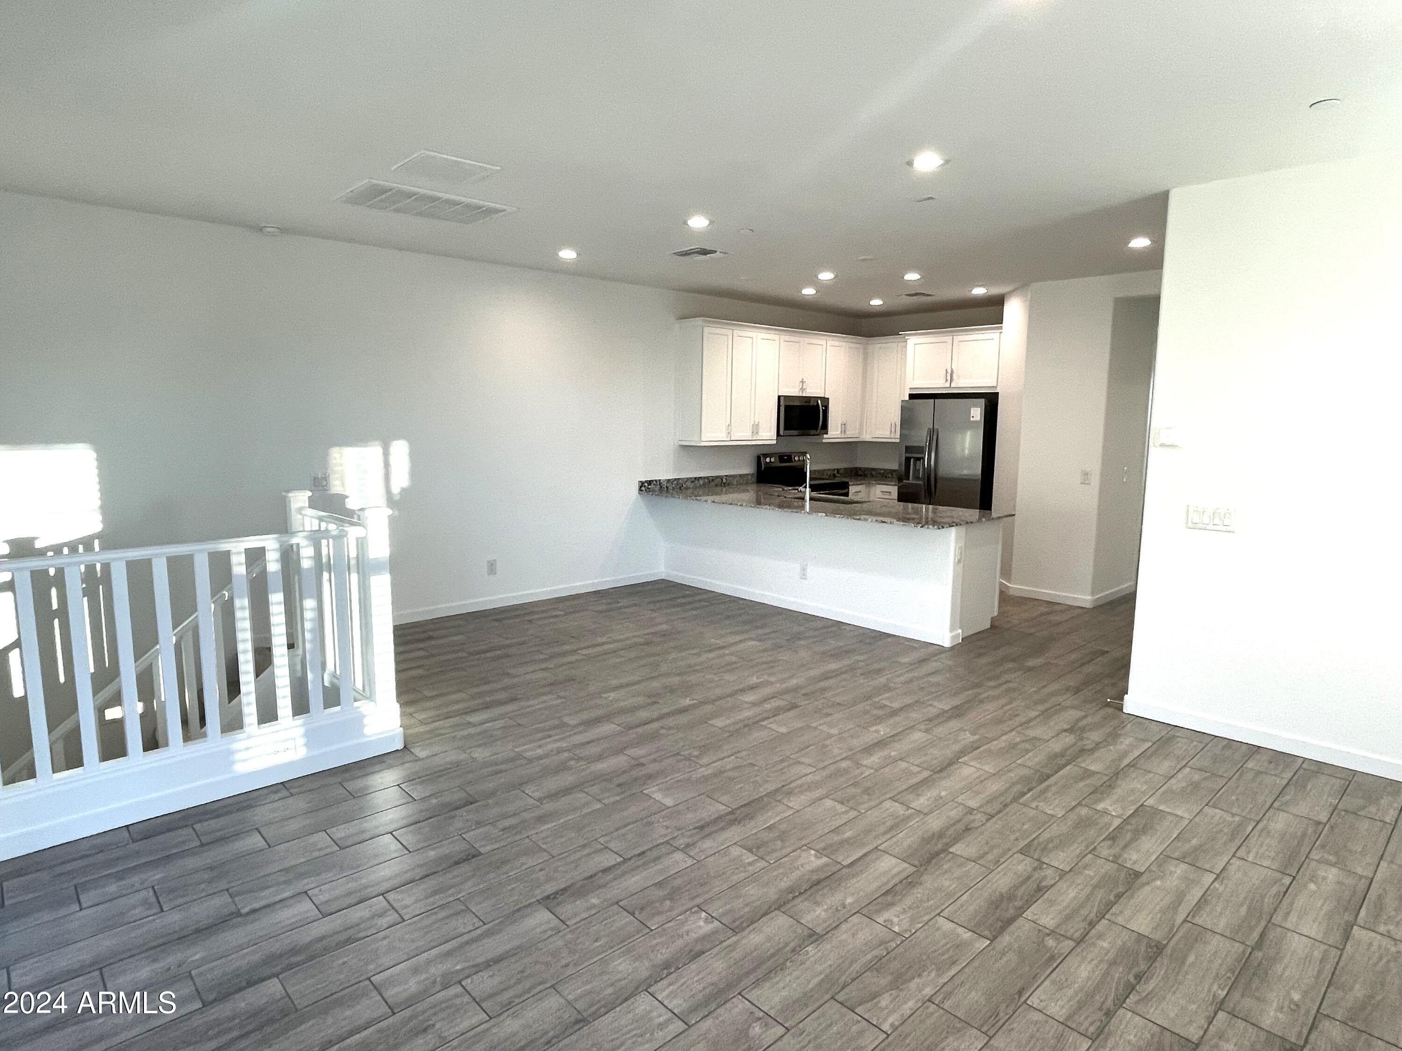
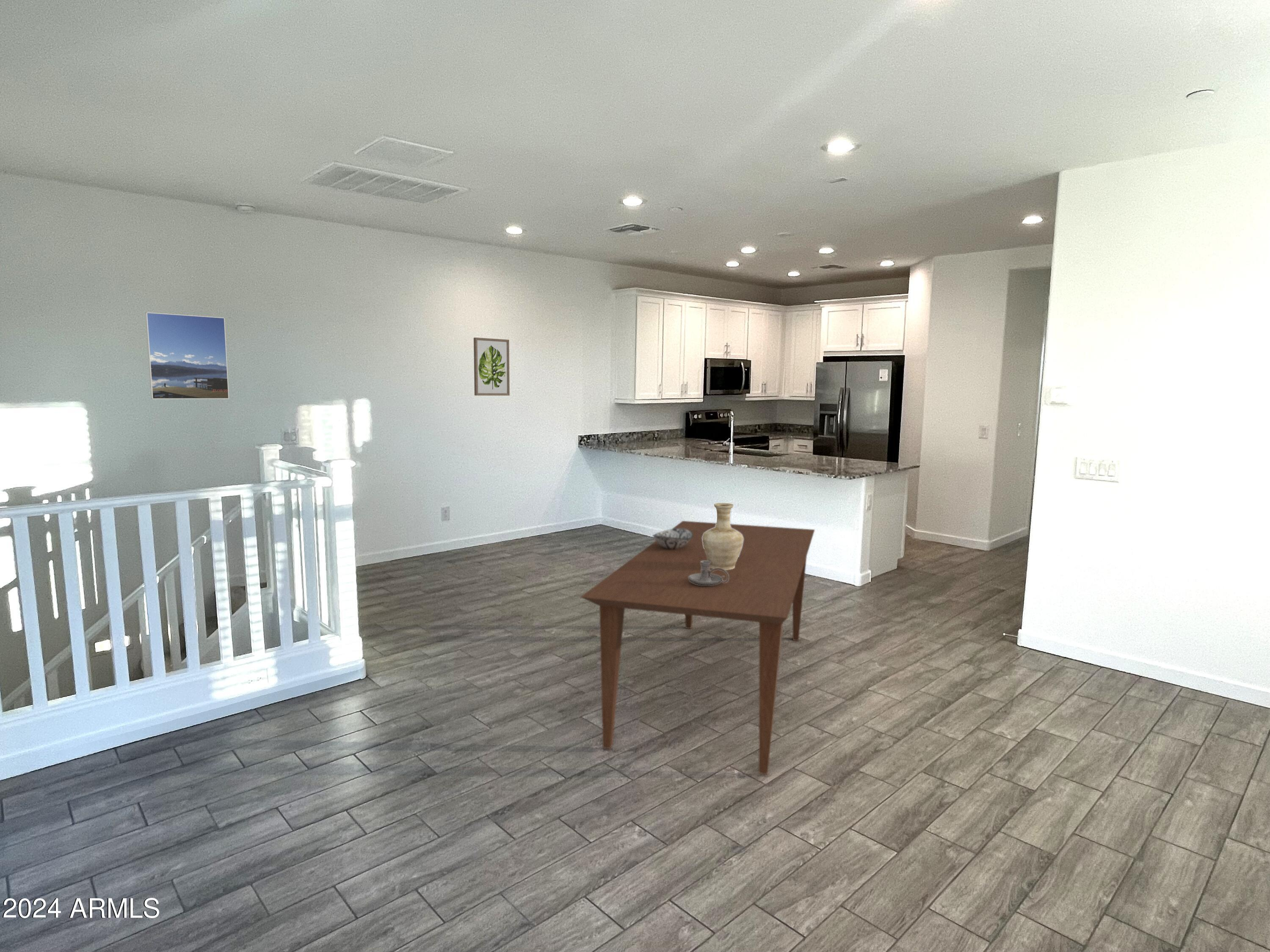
+ wall art (492, 367)
+ decorative bowl (673, 539)
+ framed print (188, 357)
+ dining table (721, 618)
+ candle holder (709, 572)
+ vase (723, 535)
